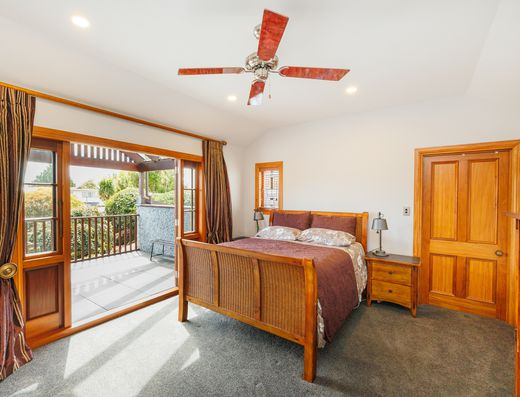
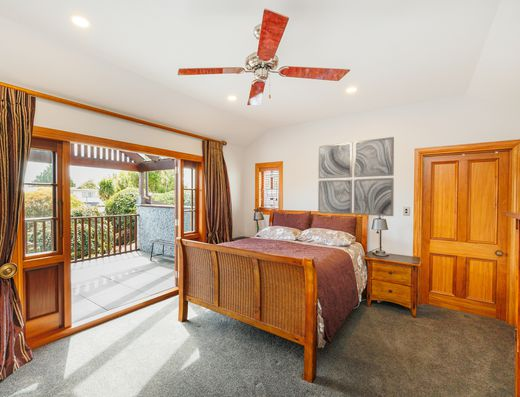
+ wall art (354, 179)
